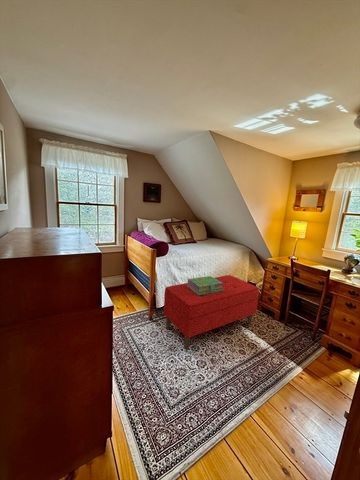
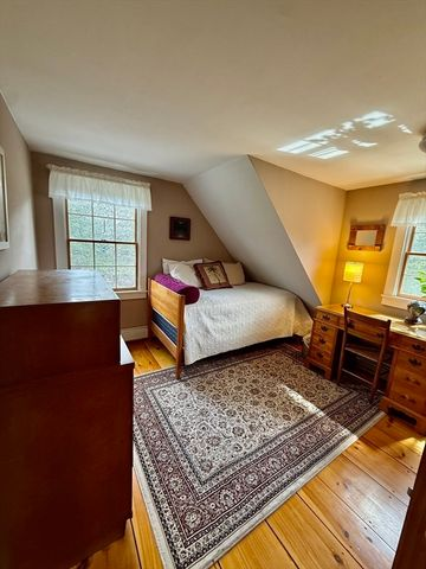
- bench (211, 306)
- stack of books (205, 284)
